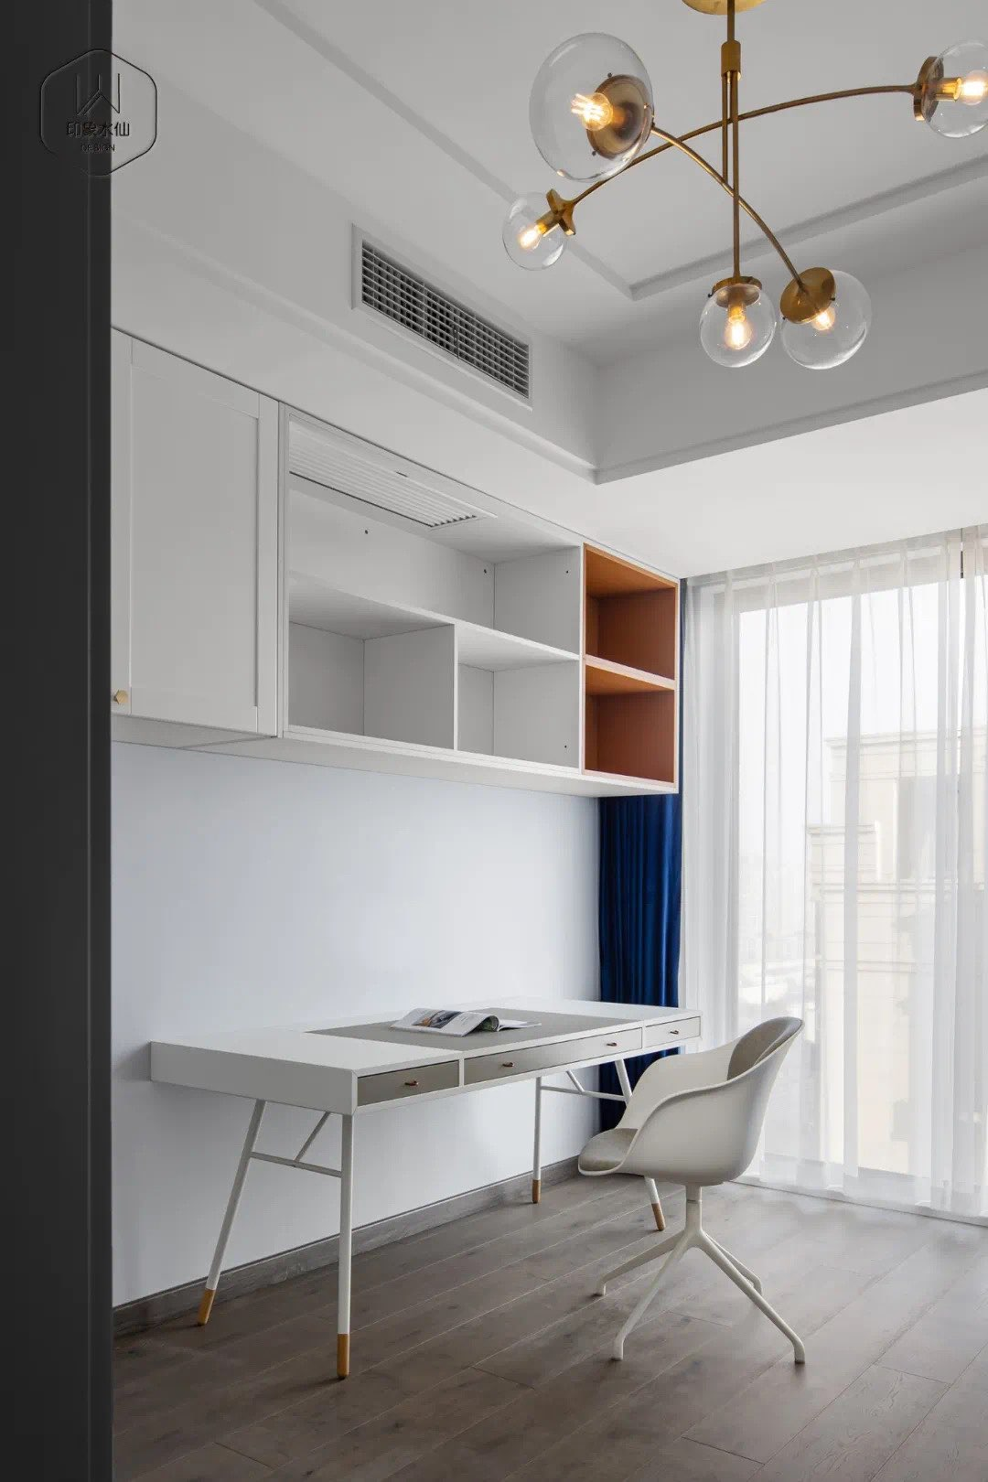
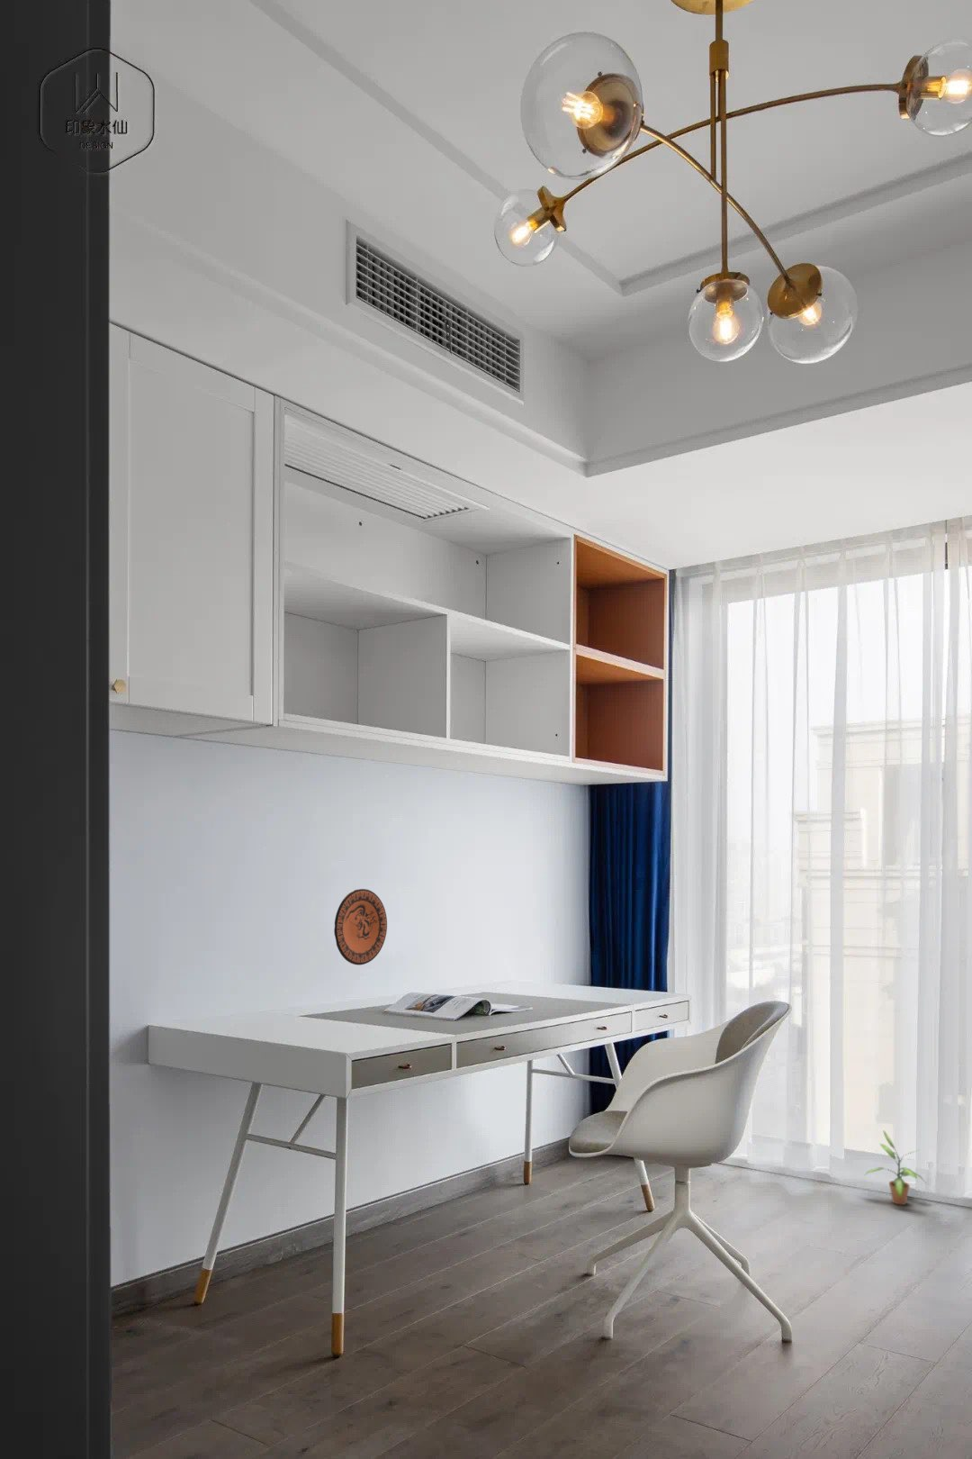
+ potted plant (897, 1165)
+ decorative plate (360, 926)
